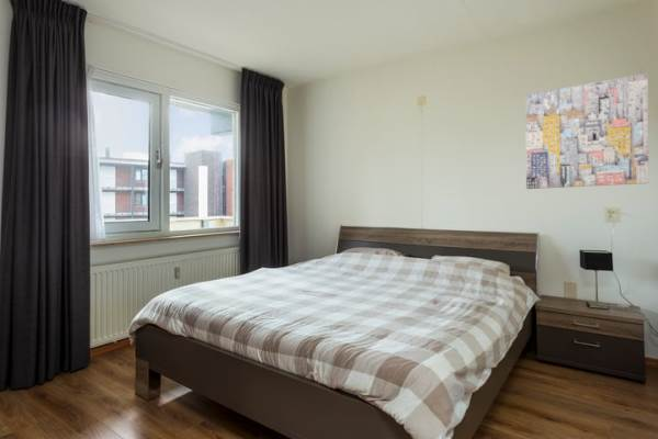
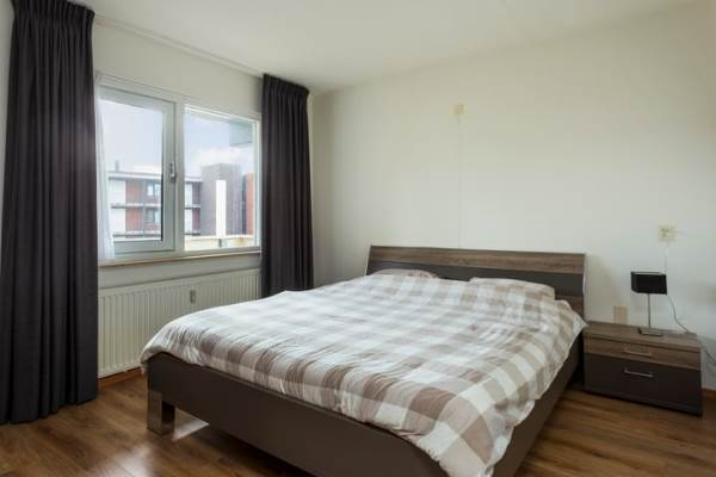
- wall art (582, 135)
